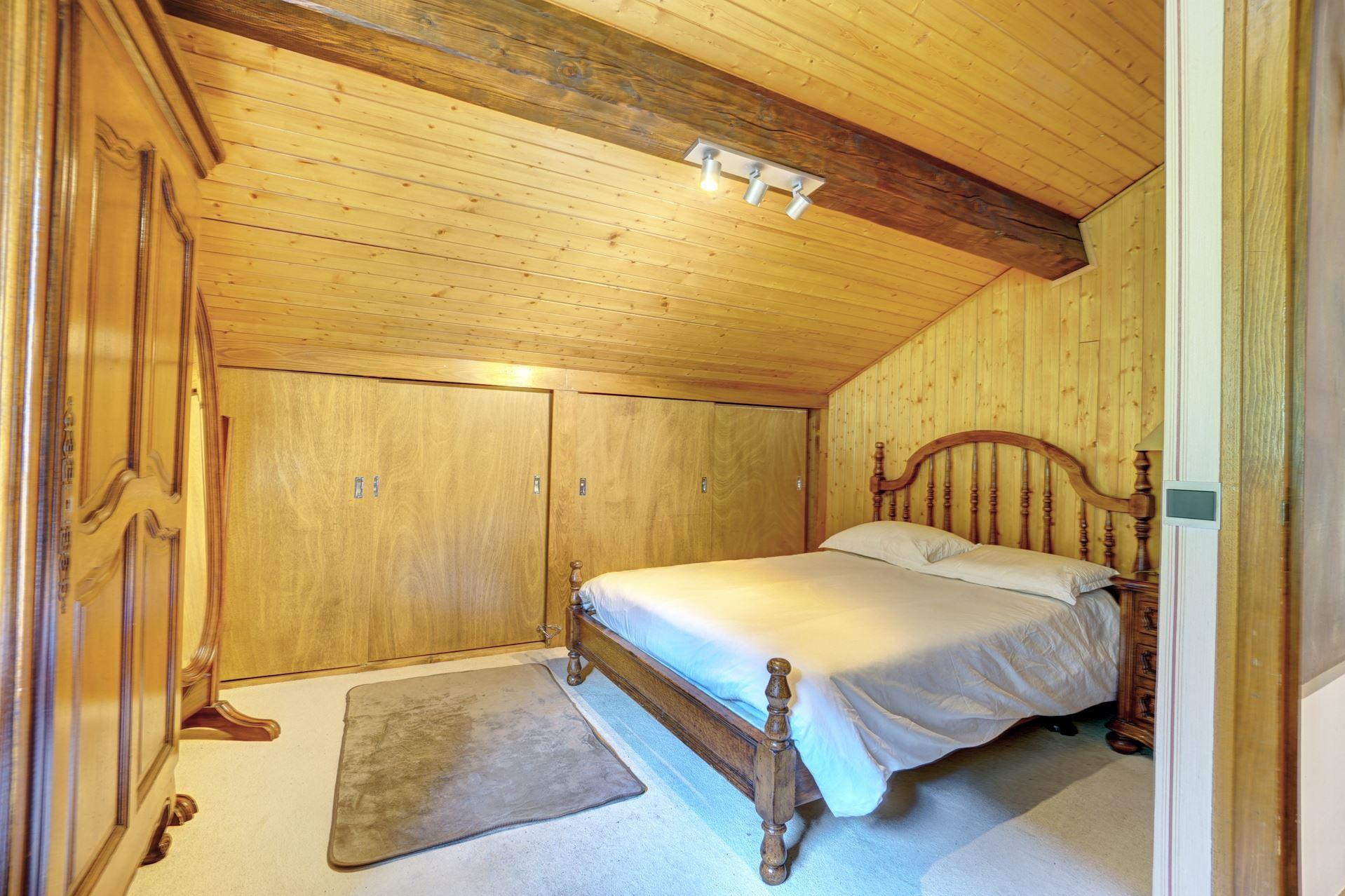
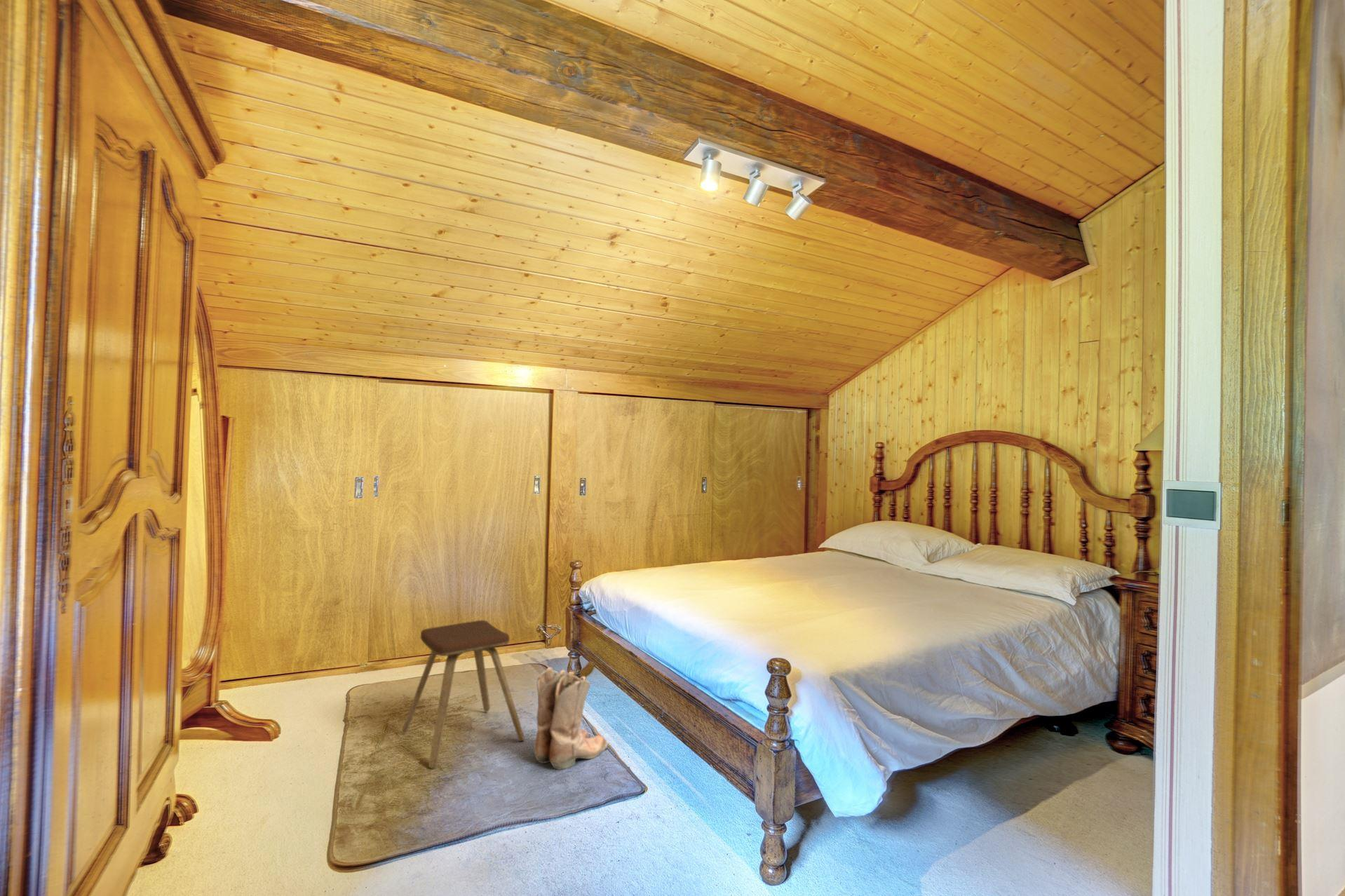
+ music stool (452, 683)
+ boots (572, 710)
